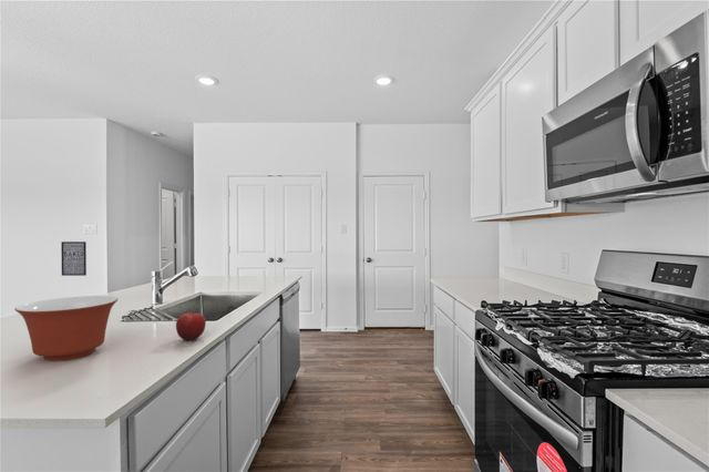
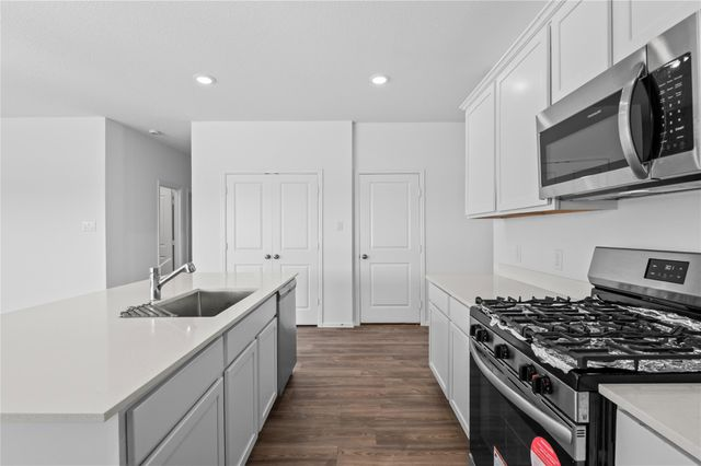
- fruit (191, 325)
- mixing bowl (70, 328)
- wall art (73, 258)
